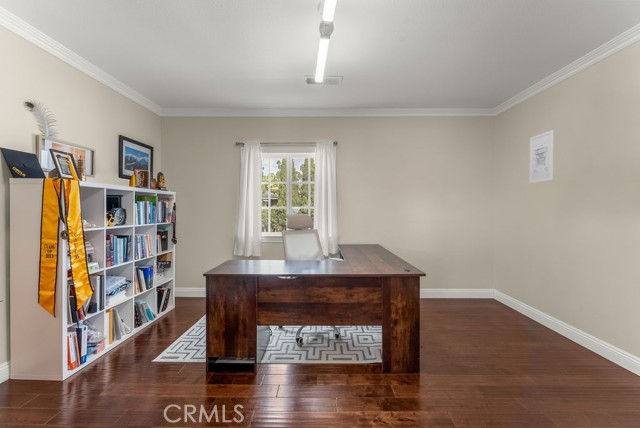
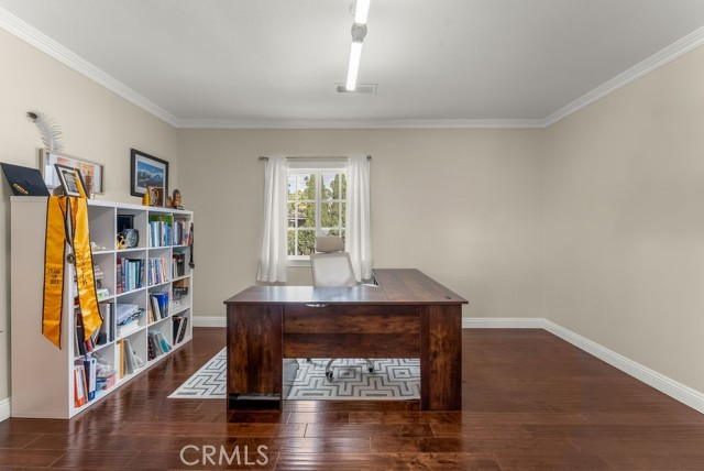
- wall art (540, 157)
